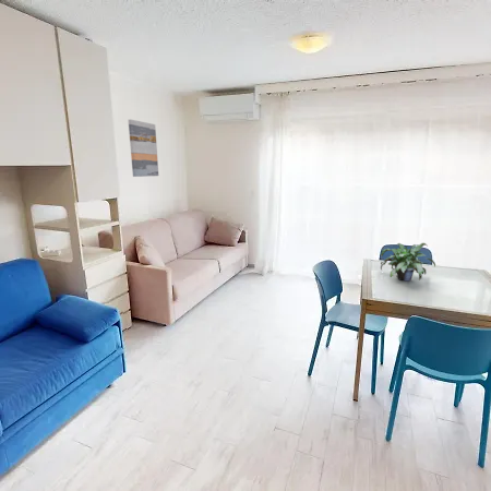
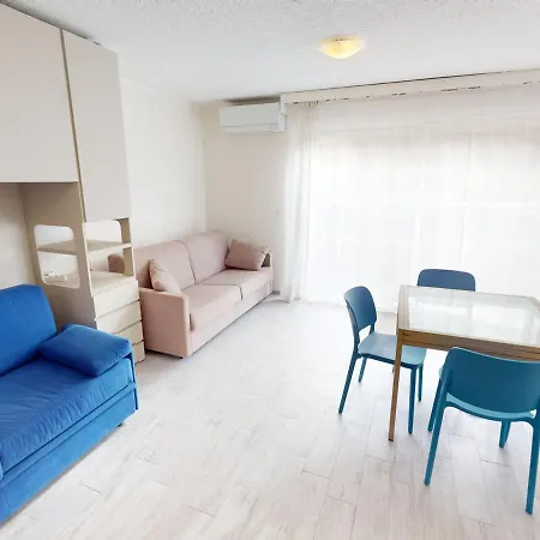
- wall art (144, 149)
- potted plant (408, 261)
